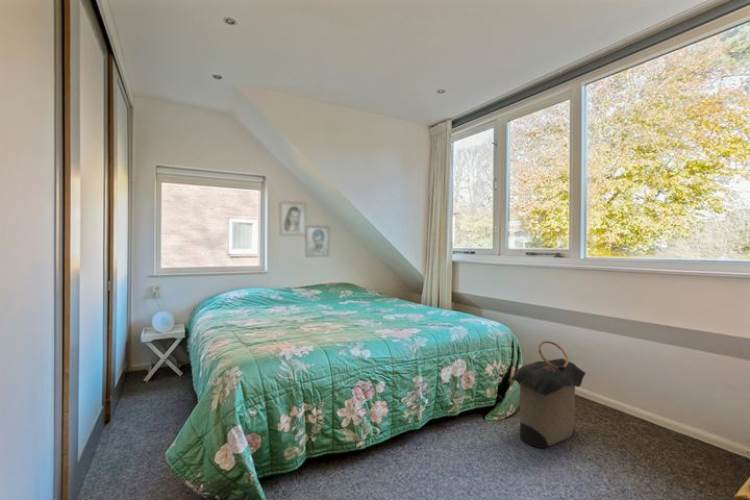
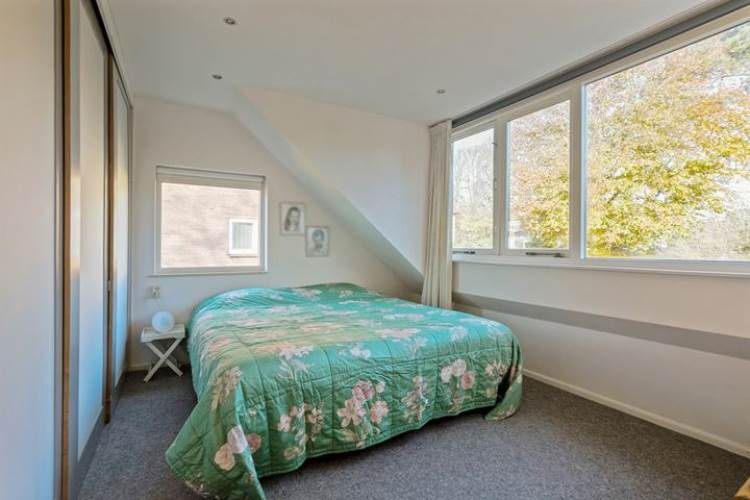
- laundry hamper (548, 390)
